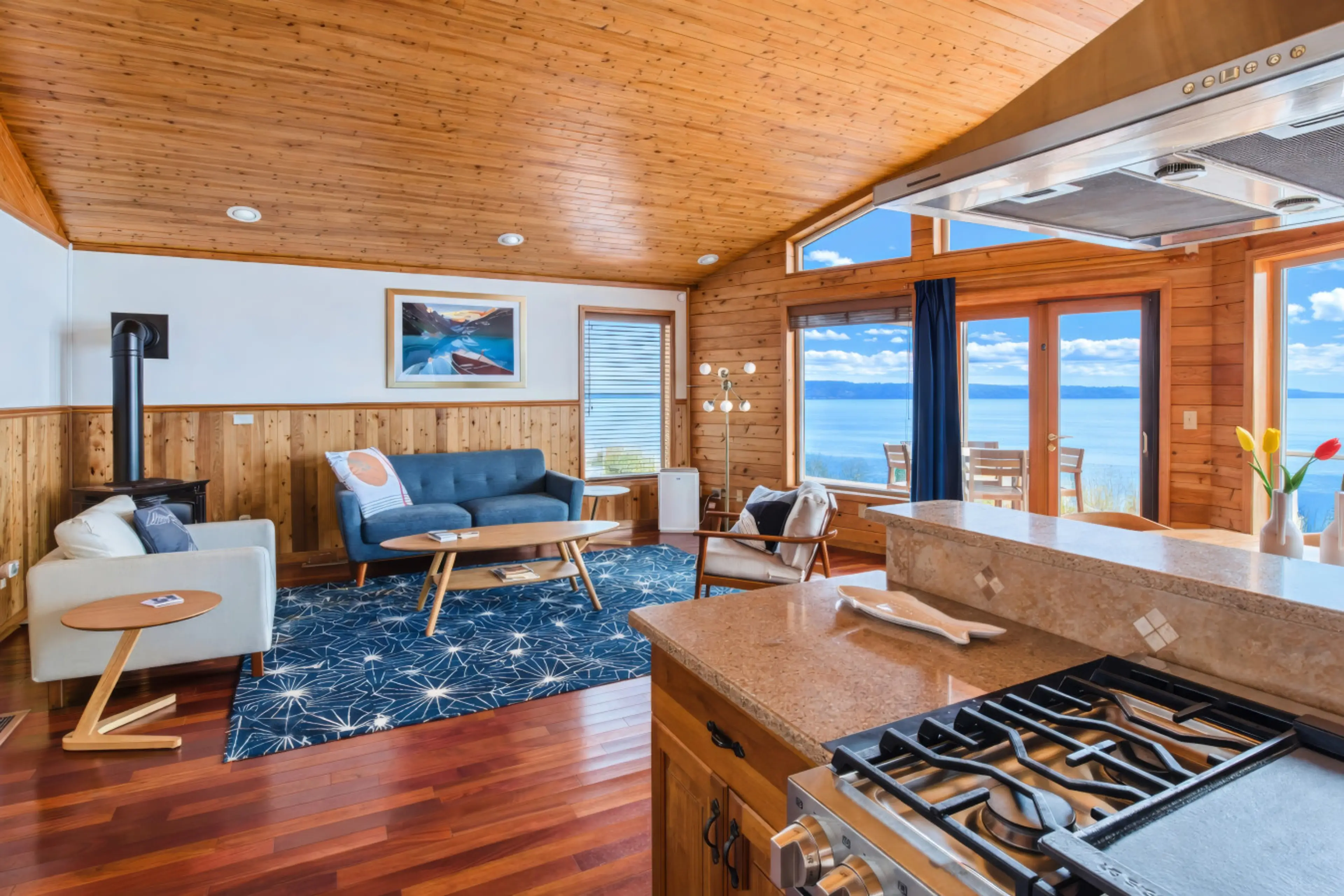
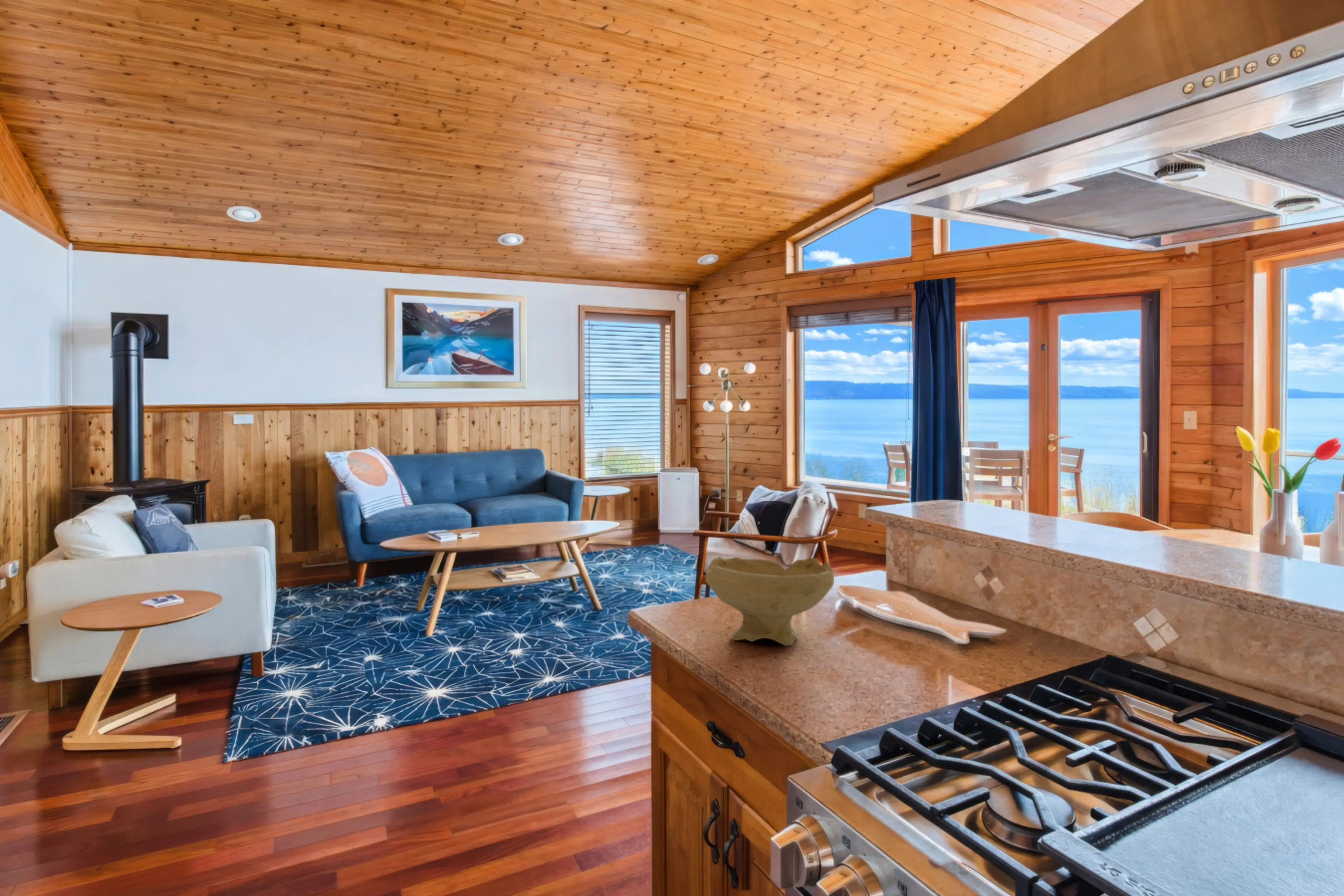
+ bowl (769, 601)
